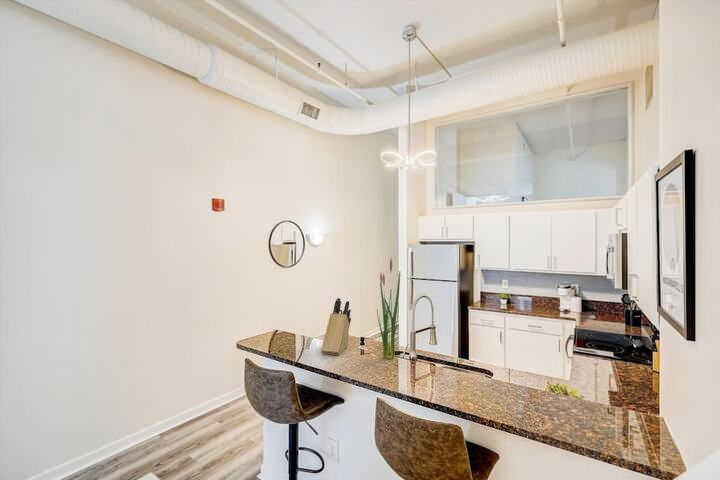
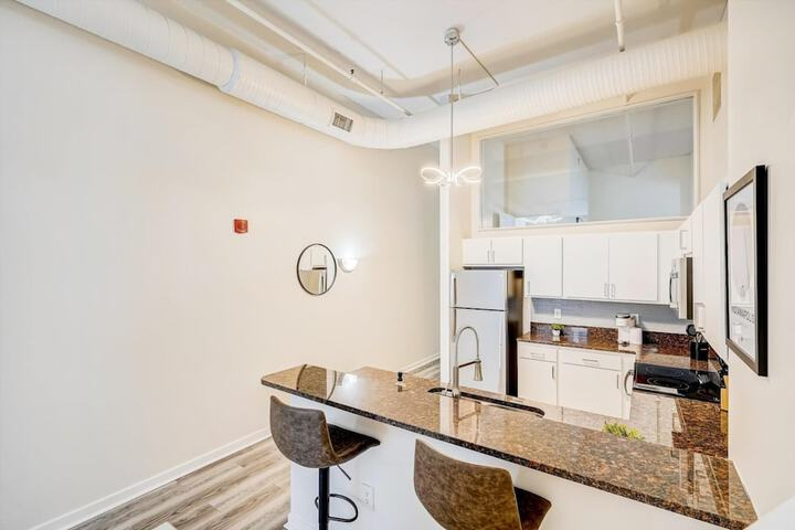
- knife block (337, 324)
- plant (385, 306)
